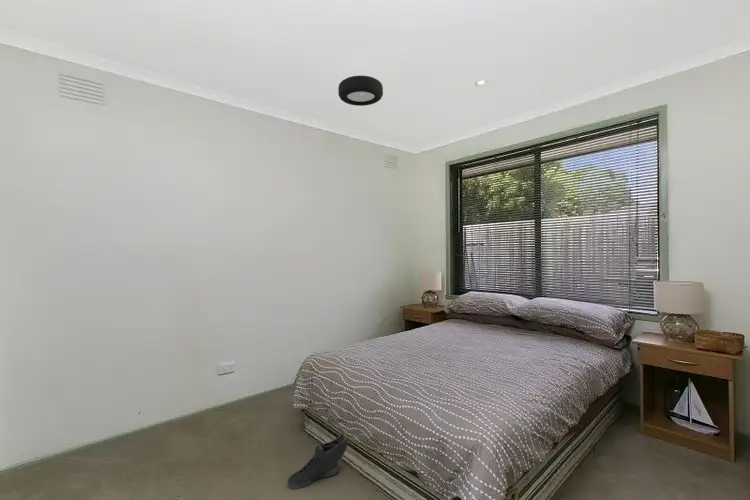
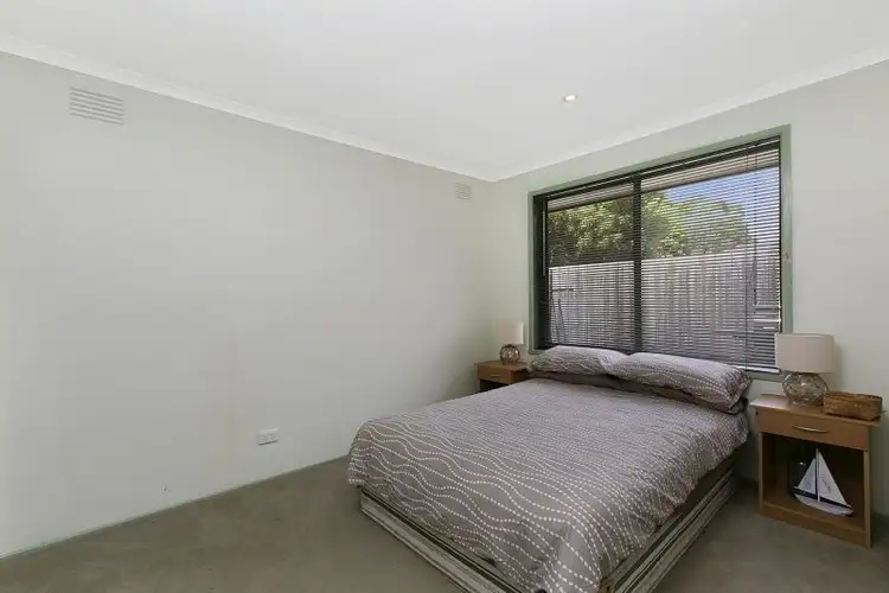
- sneaker (317, 459)
- ceiling light (360, 91)
